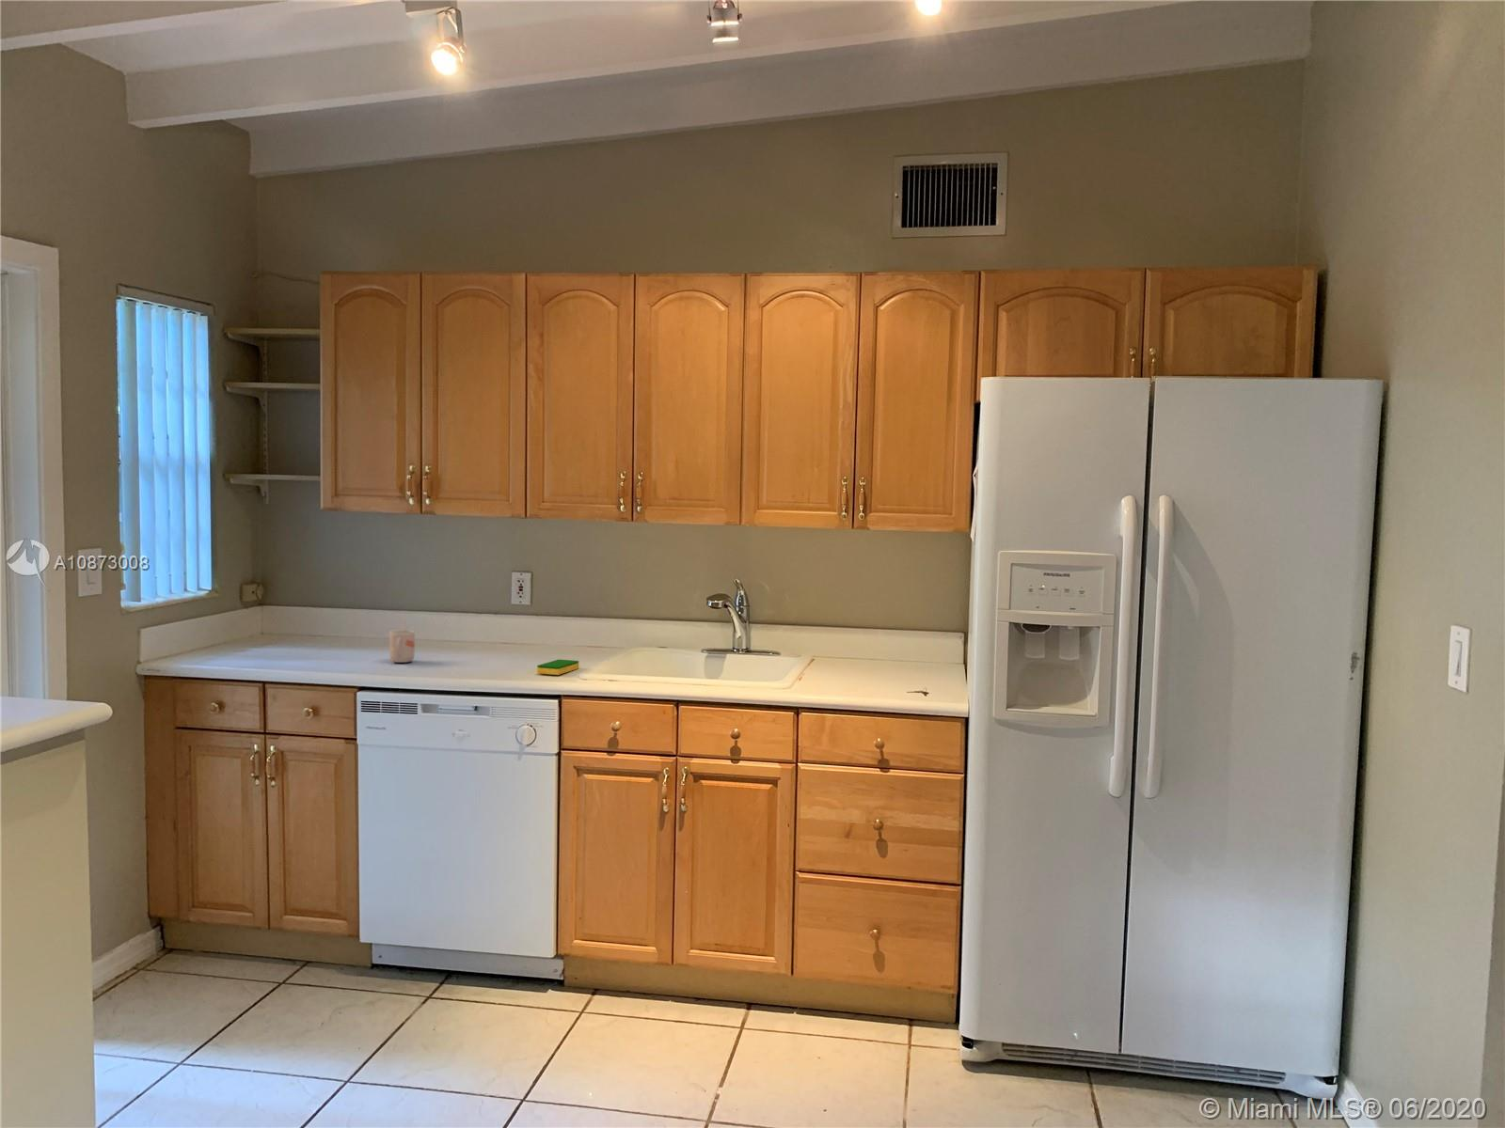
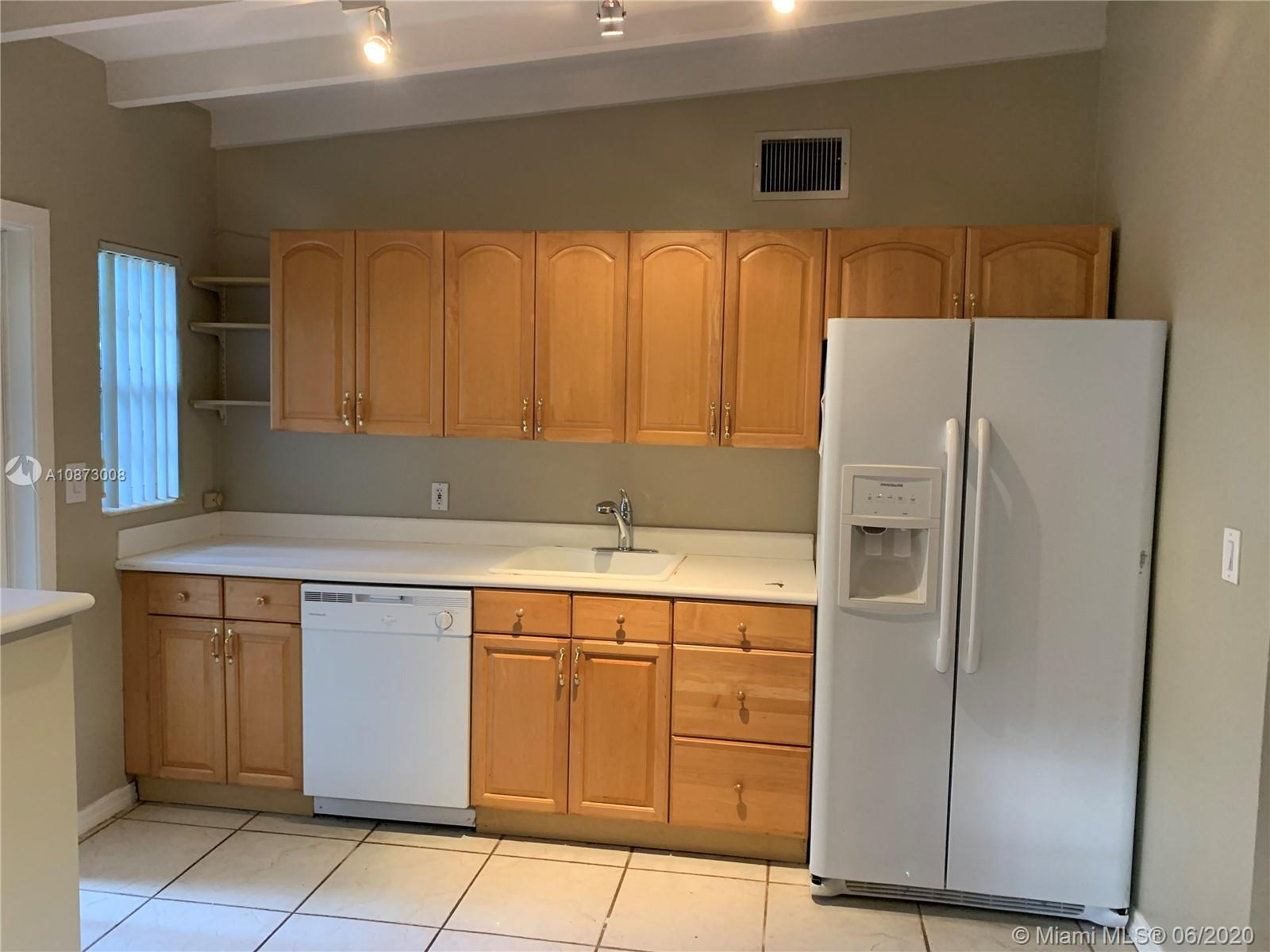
- dish sponge (558, 666)
- mug (401, 643)
